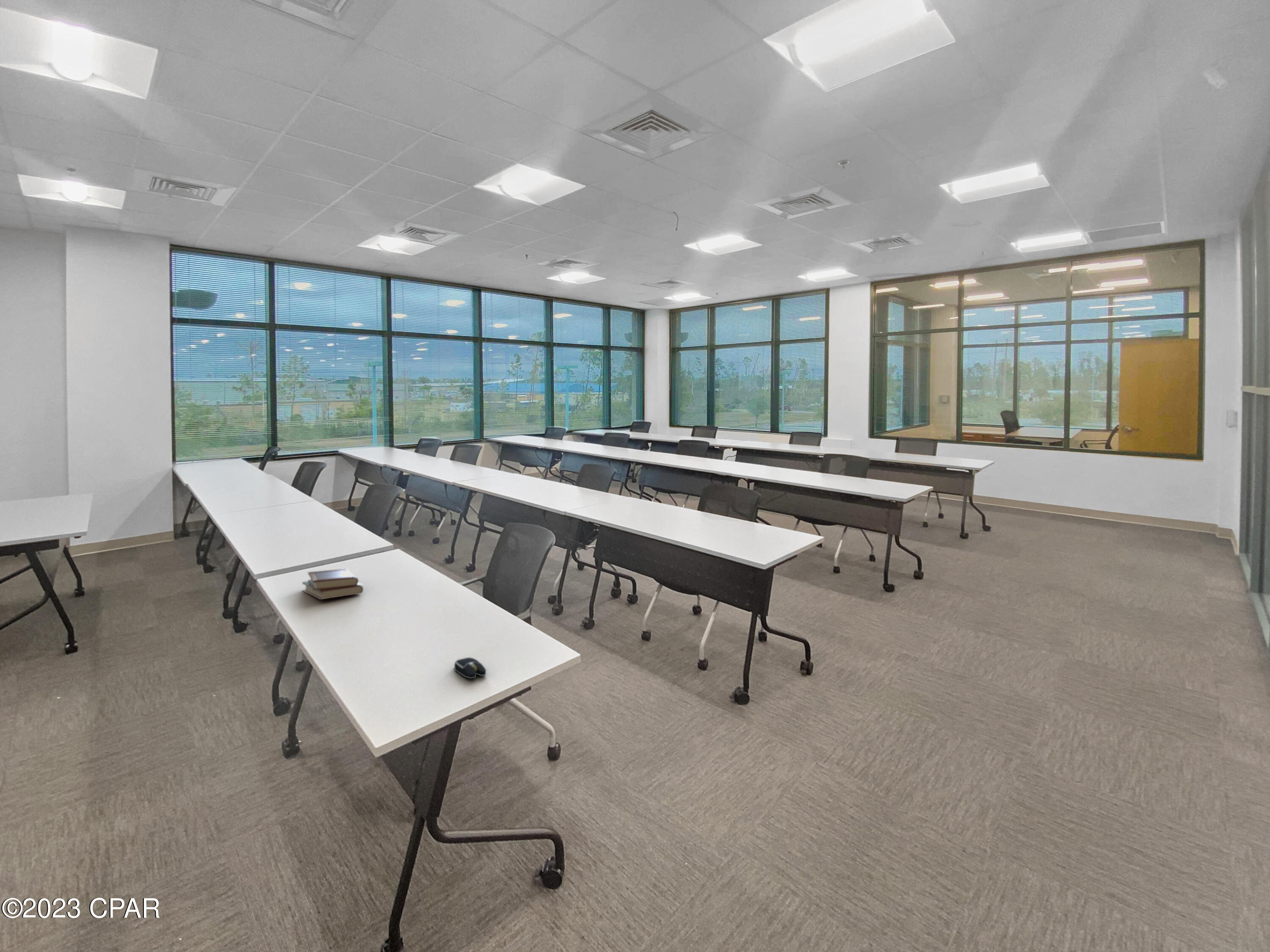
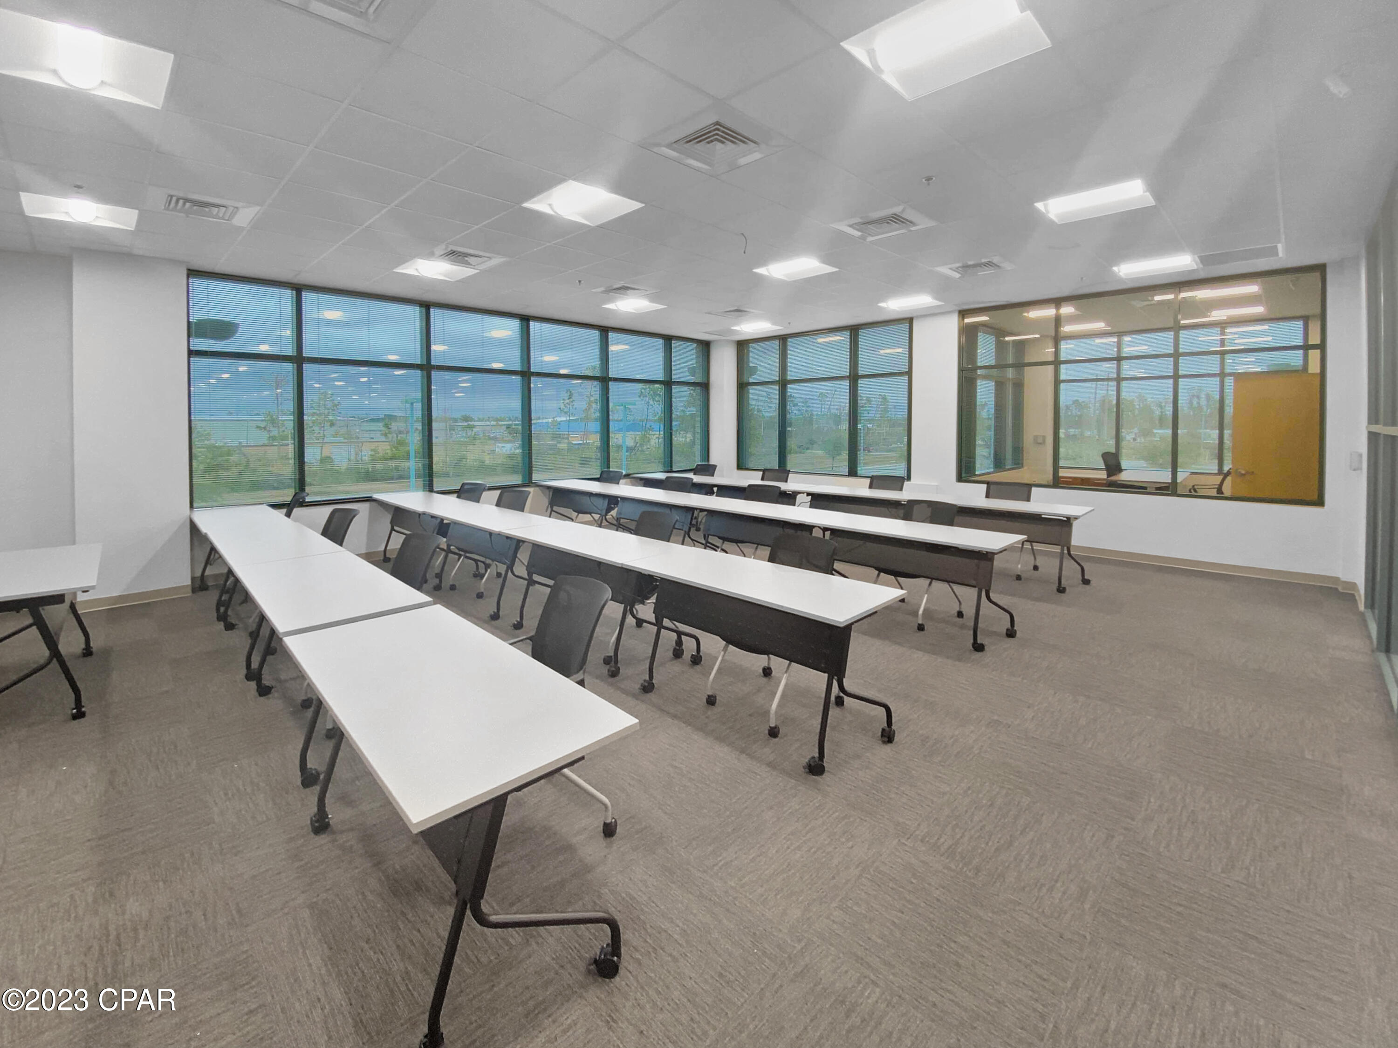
- book set (333, 583)
- computer mouse (469, 666)
